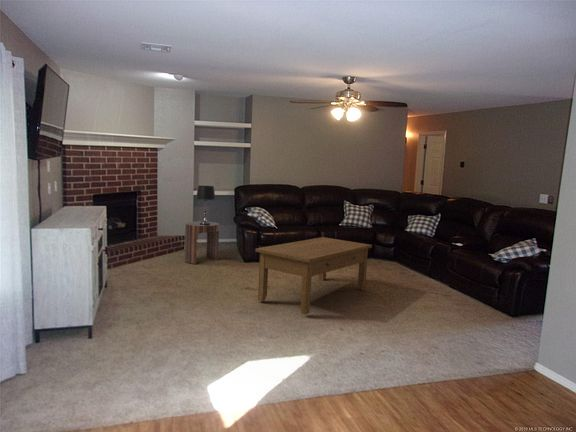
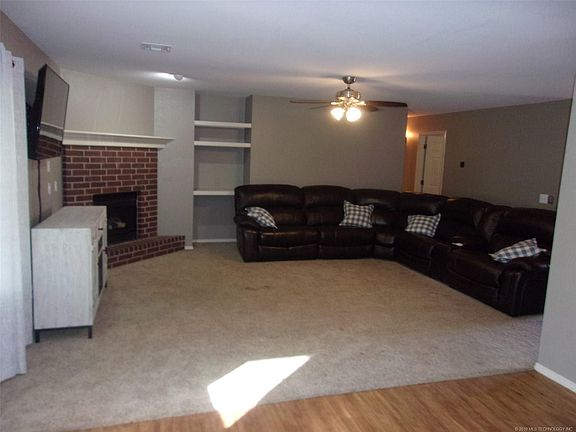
- table lamp (205, 204)
- coffee table (315, 271)
- side table (196, 242)
